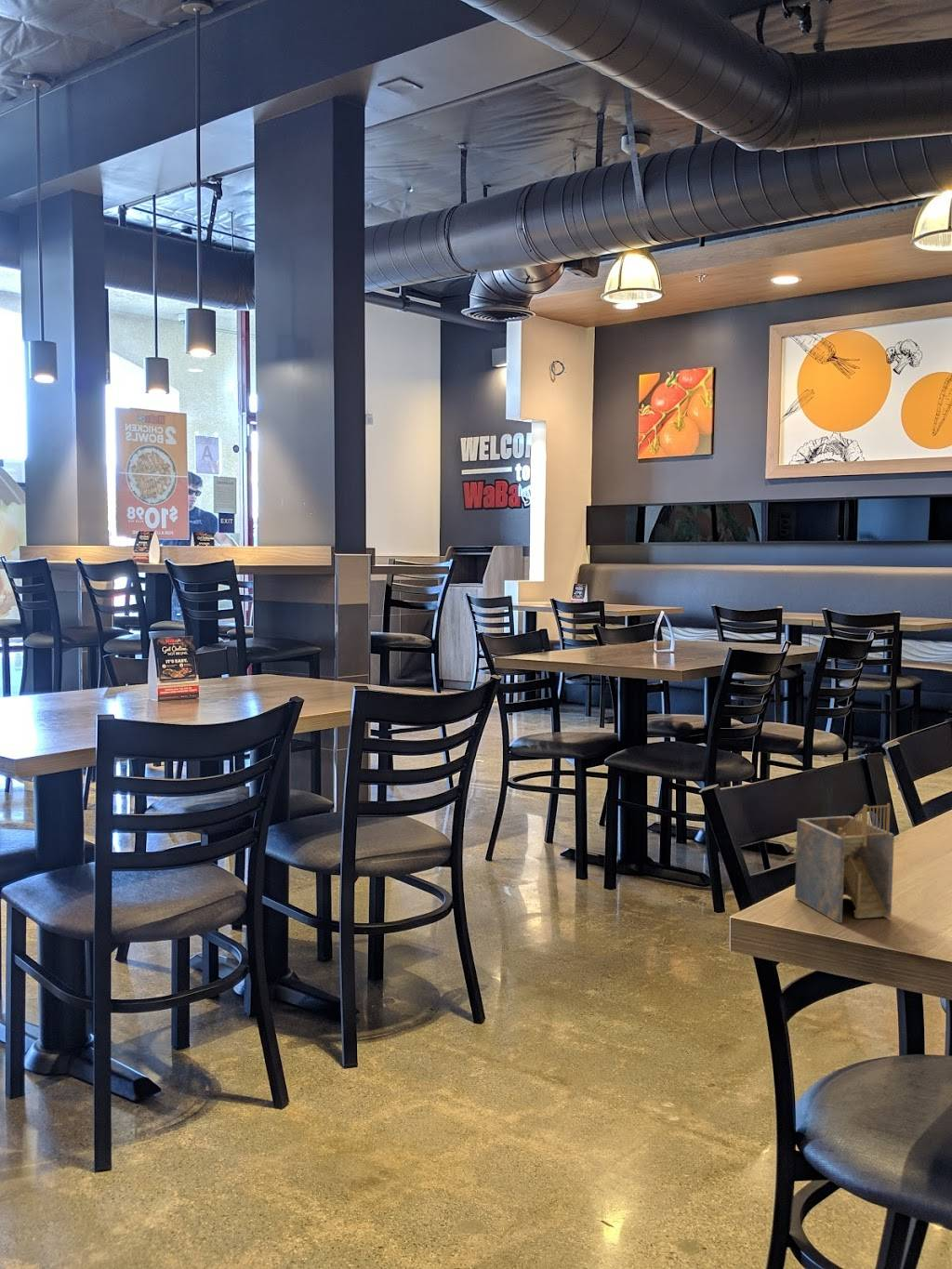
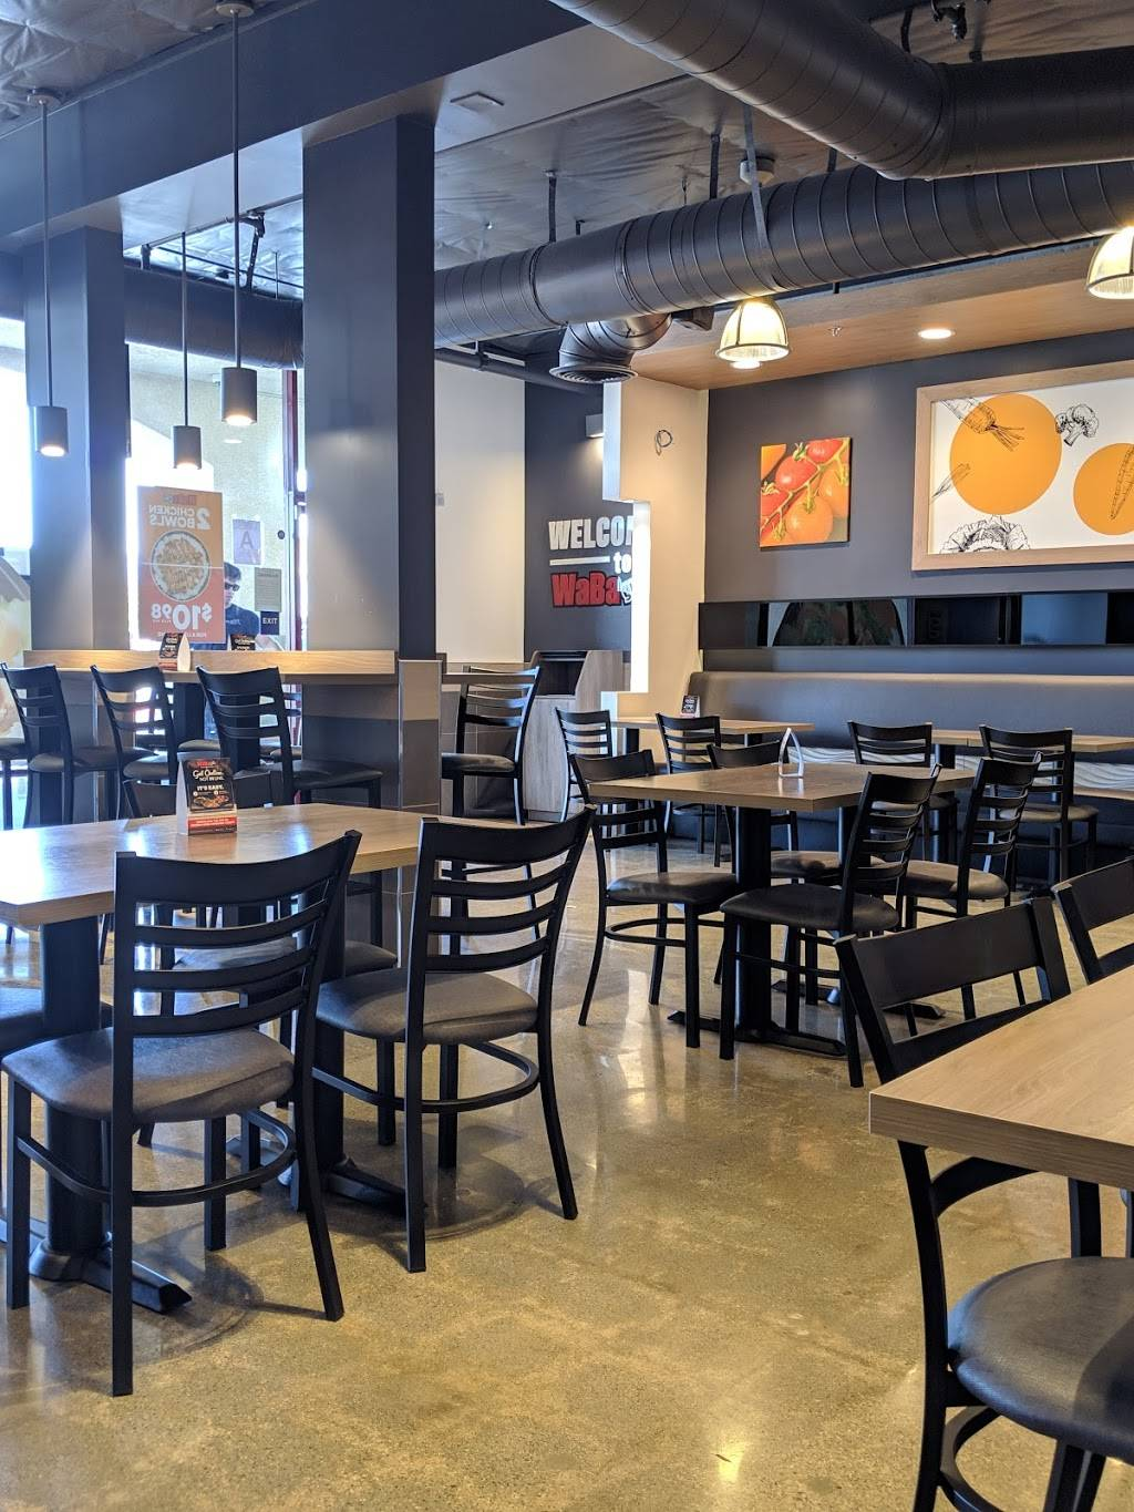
- napkin holder (844, 853)
